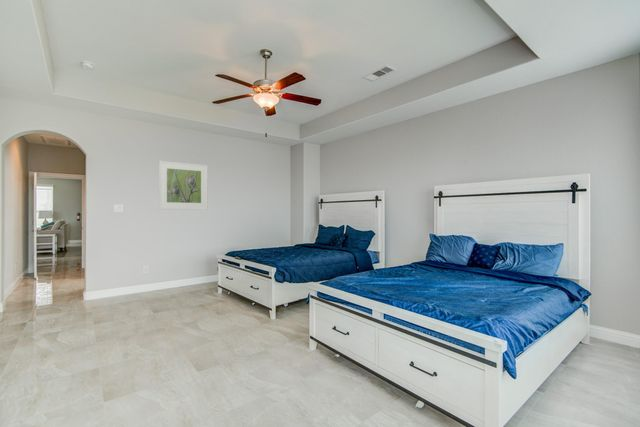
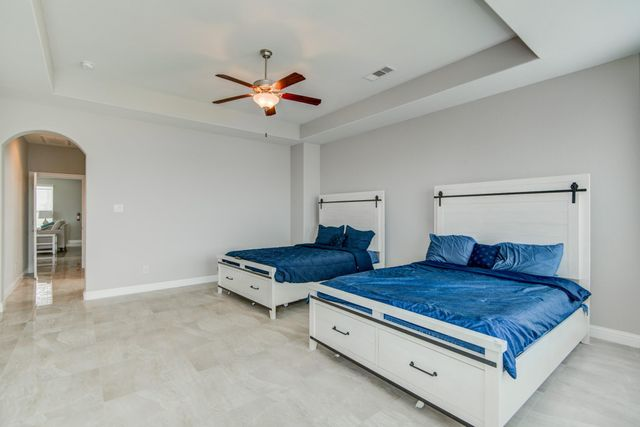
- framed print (184, 186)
